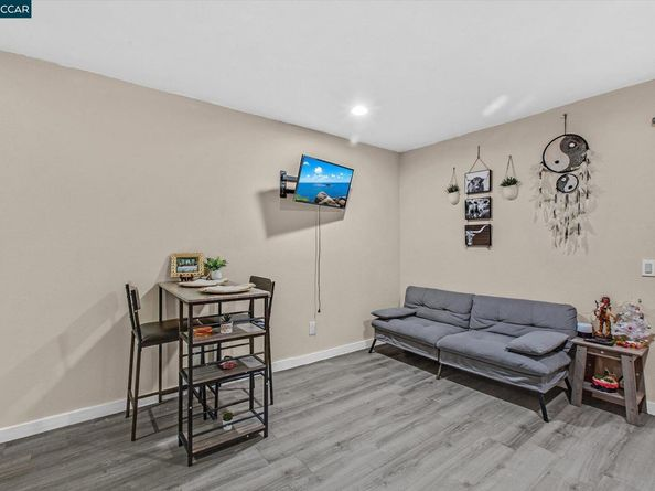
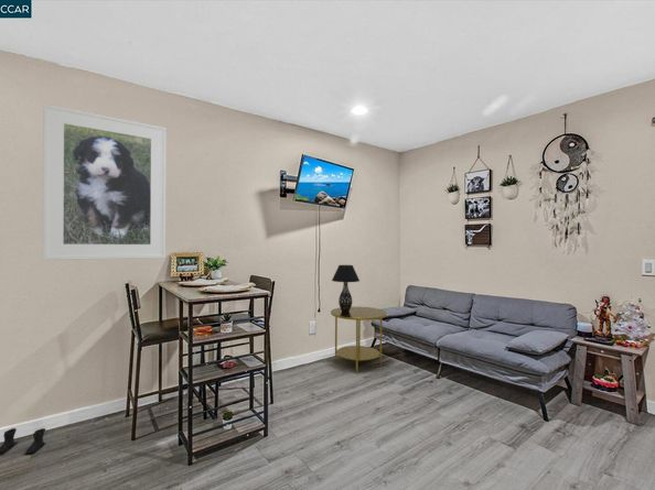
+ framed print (109, 187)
+ side table (357, 337)
+ boots (17, 442)
+ table lamp (345, 287)
